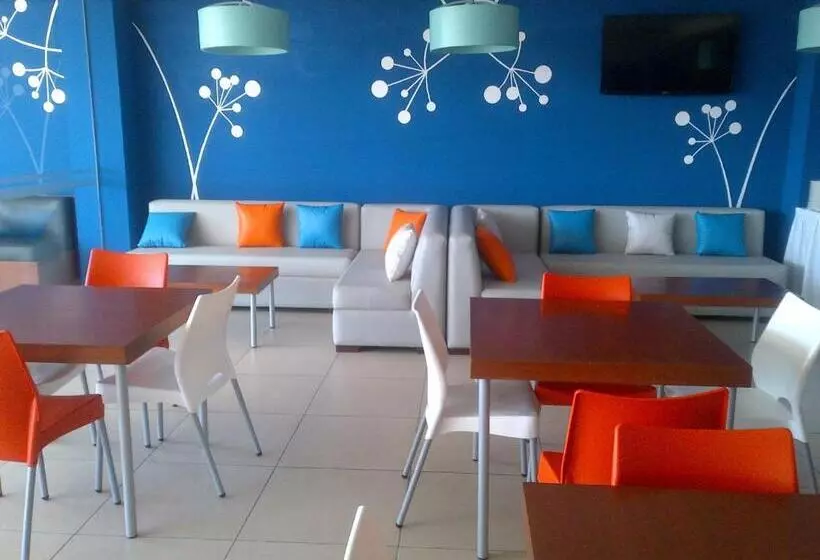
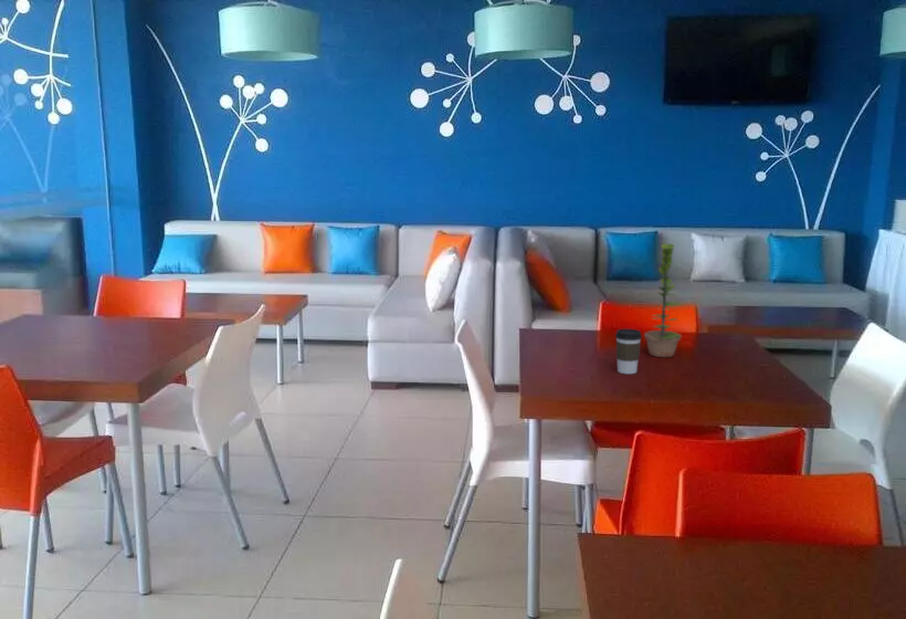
+ plant (664, 300)
+ coffee cup (628, 352)
